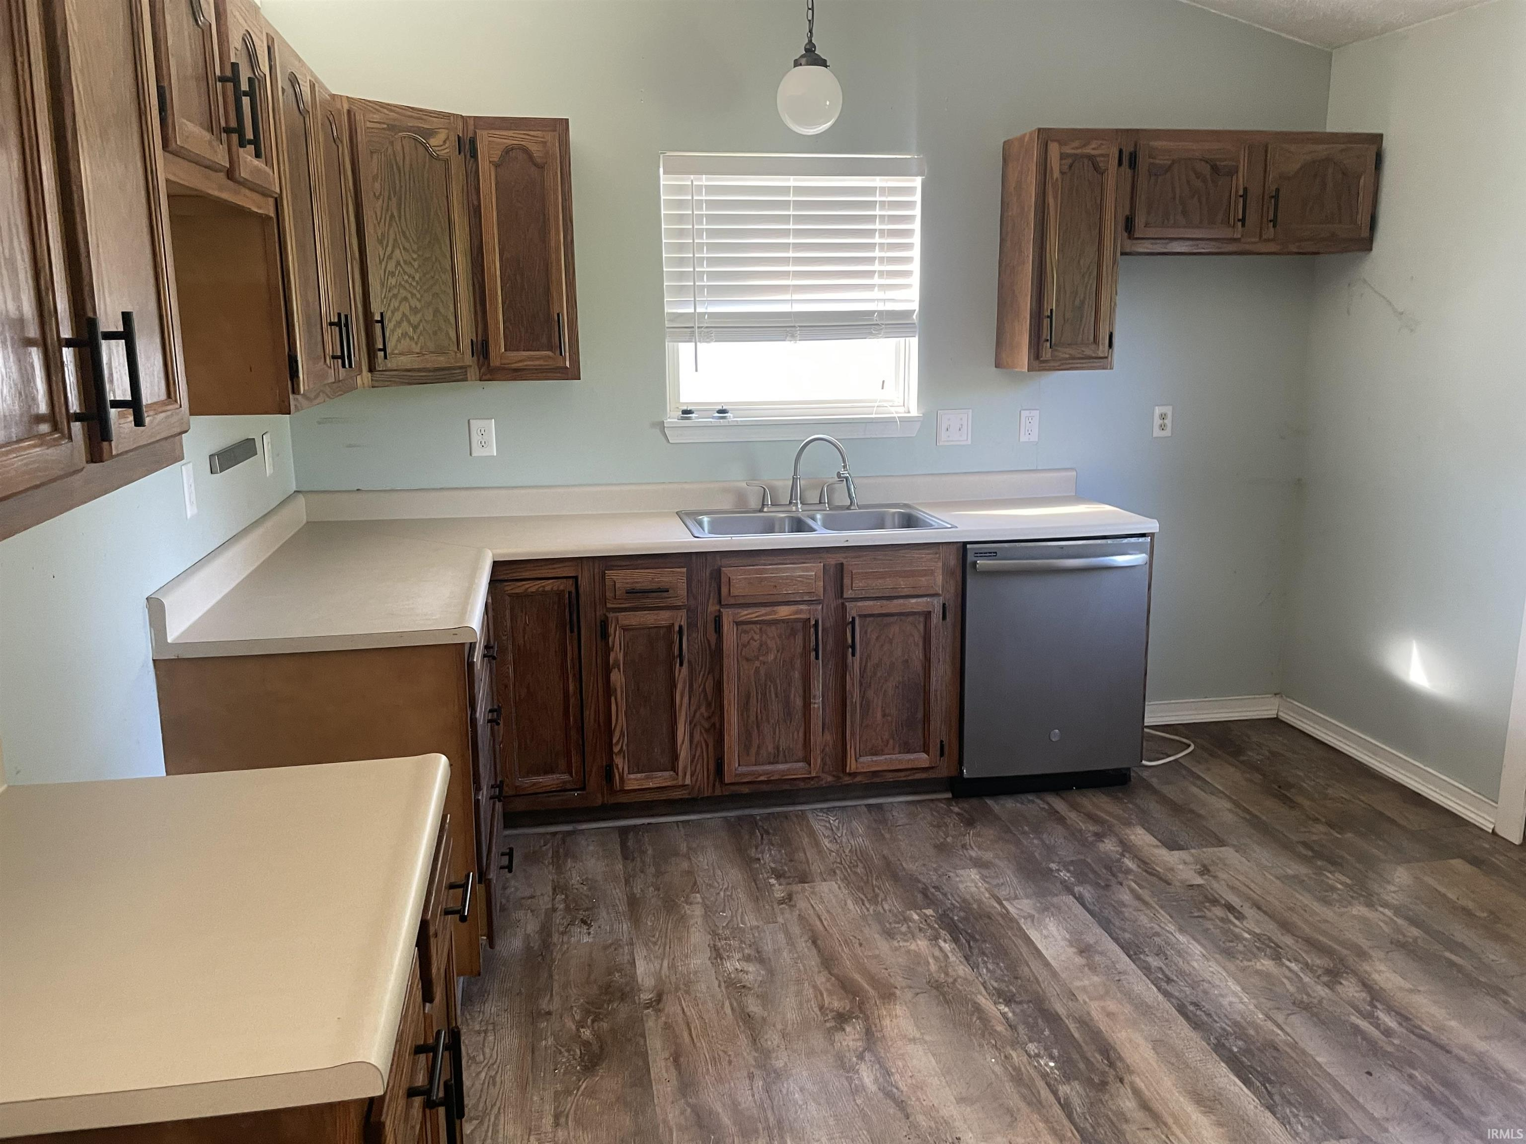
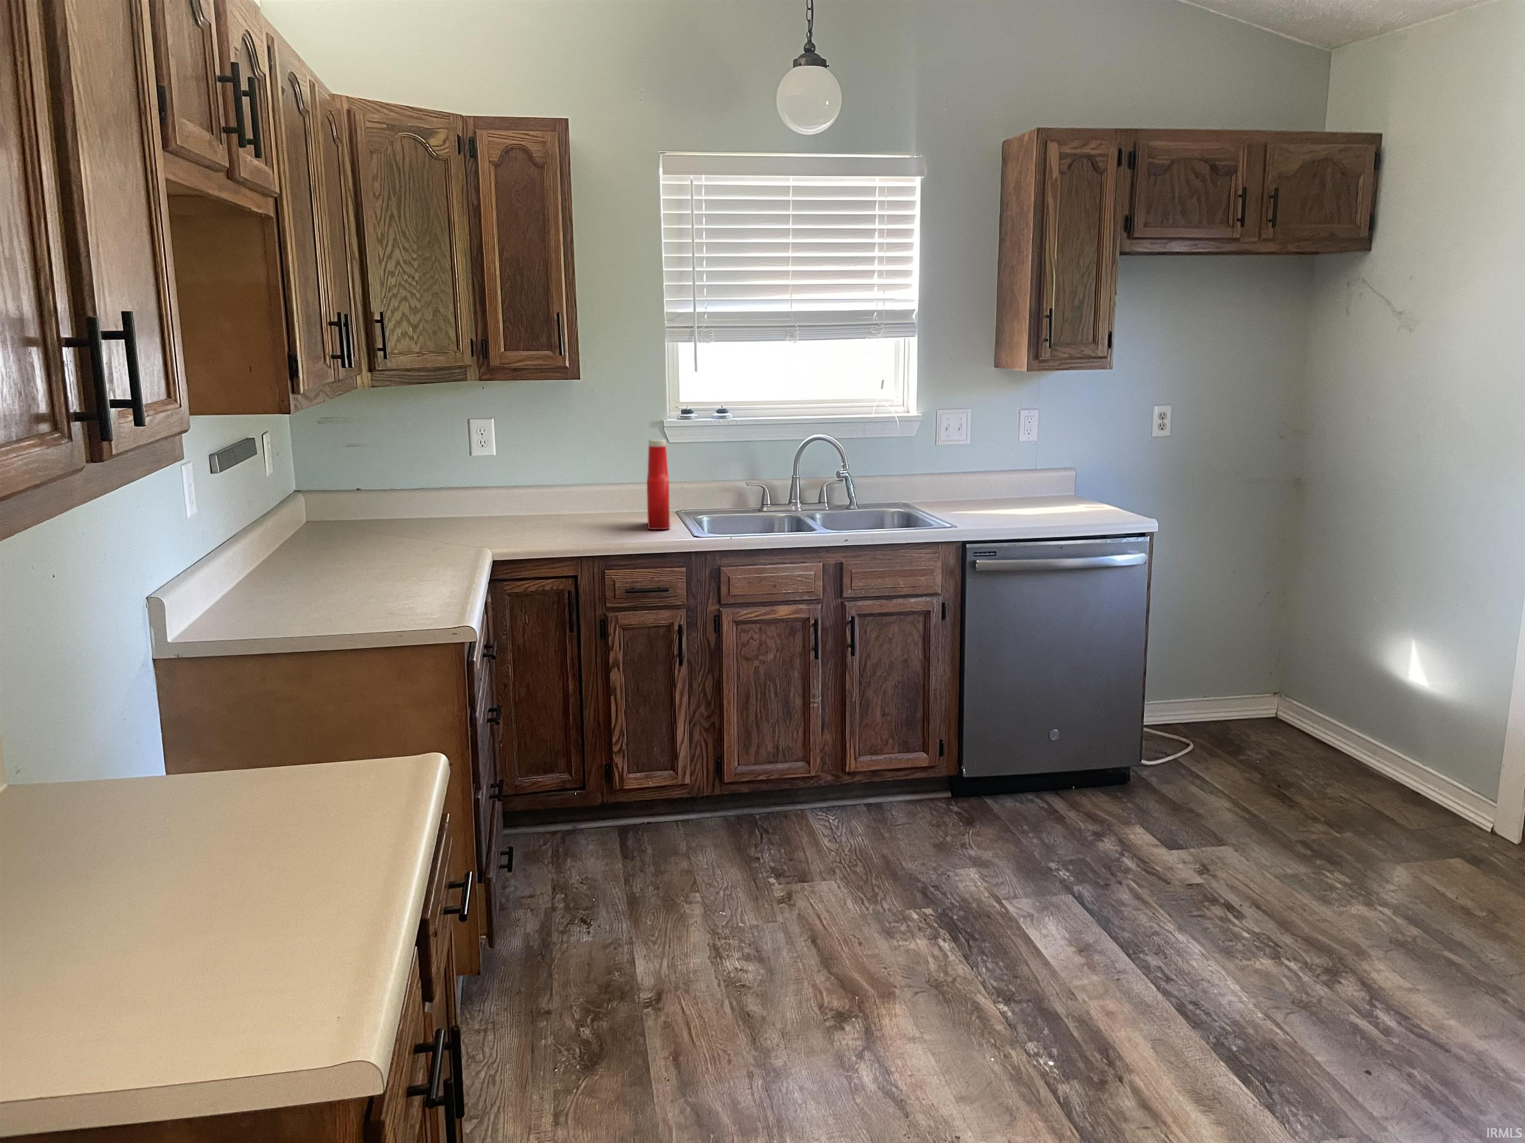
+ soap bottle (658, 483)
